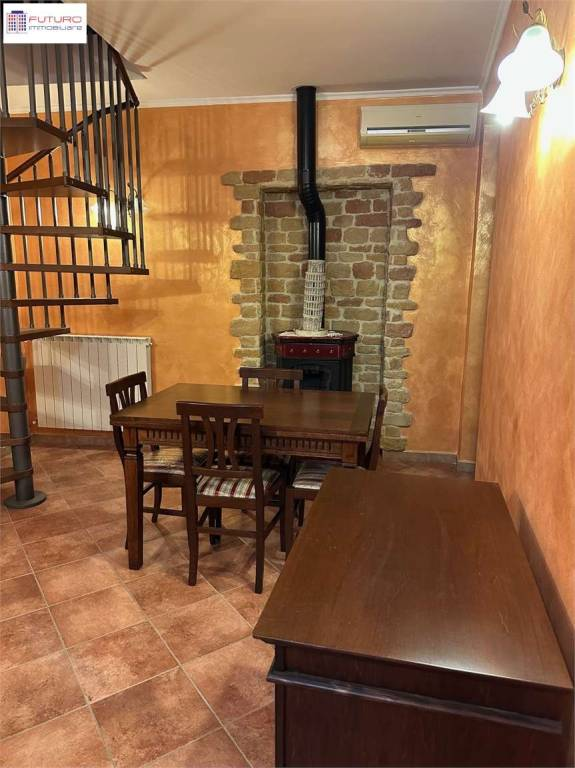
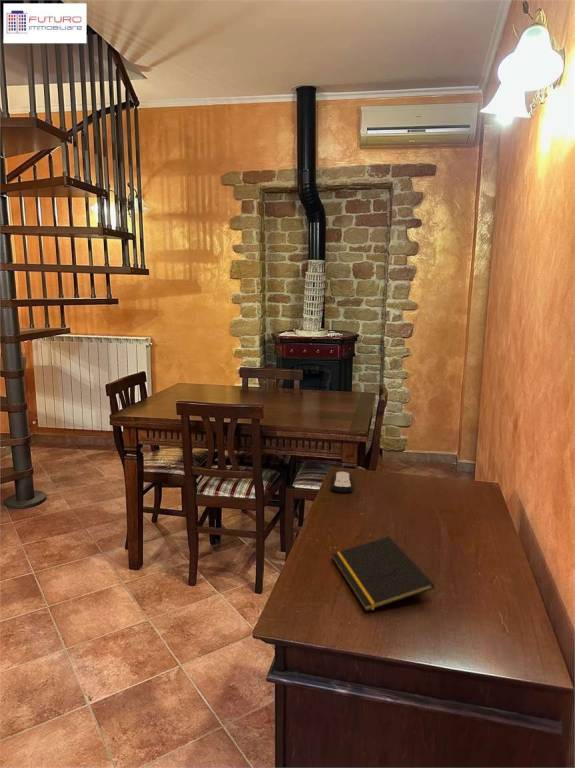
+ remote control (342, 481)
+ notepad (378, 570)
